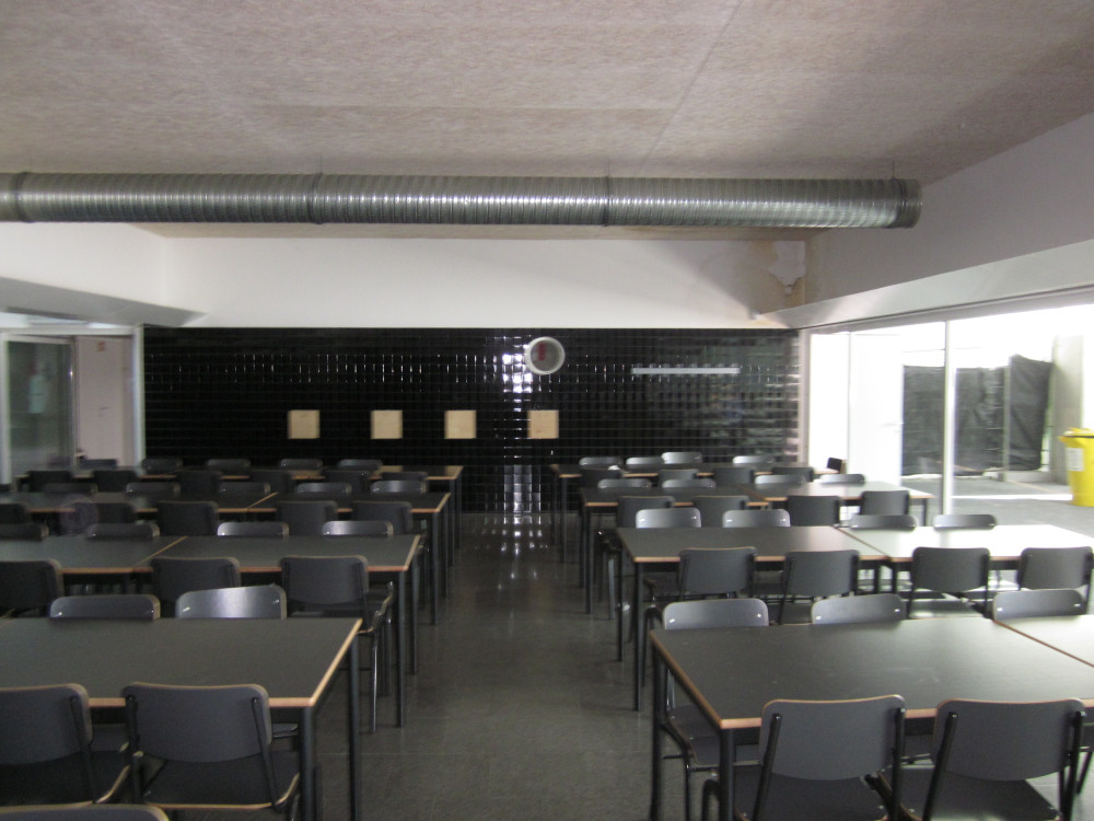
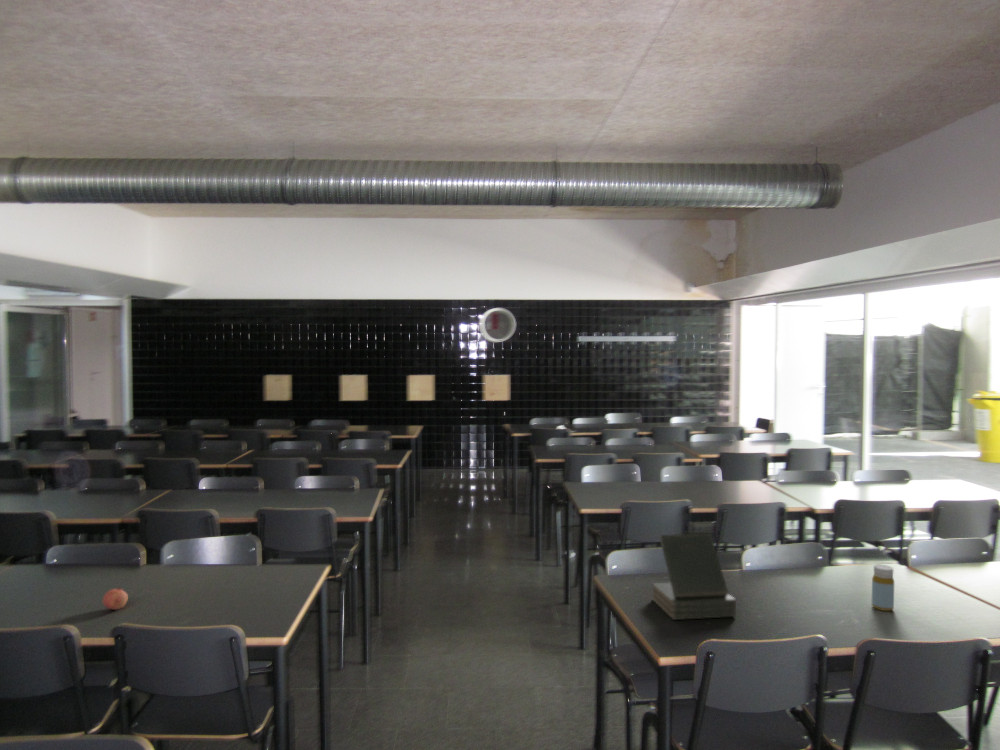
+ pomegranate (115, 598)
+ bottle (883, 587)
+ bible (693, 573)
